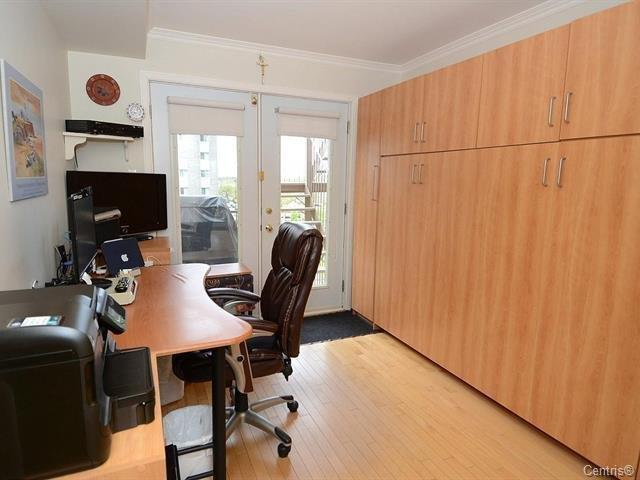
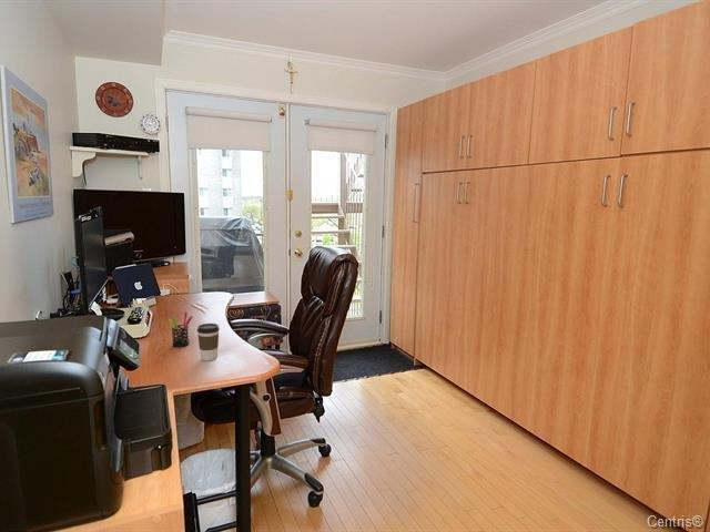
+ coffee cup (209, 341)
+ pen holder (179, 329)
